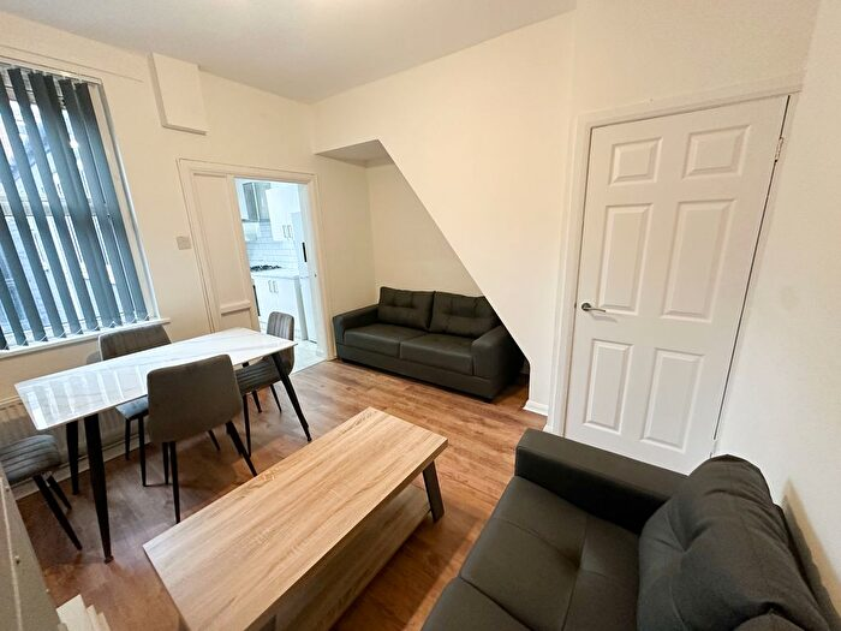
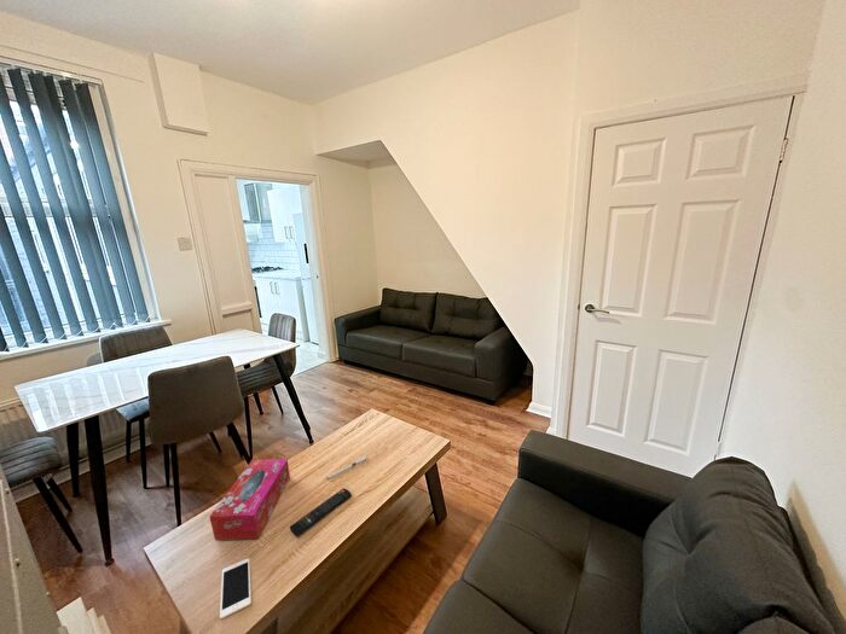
+ remote control (323, 510)
+ tissue box (254, 495)
+ candle (348, 466)
+ cell phone (236, 586)
